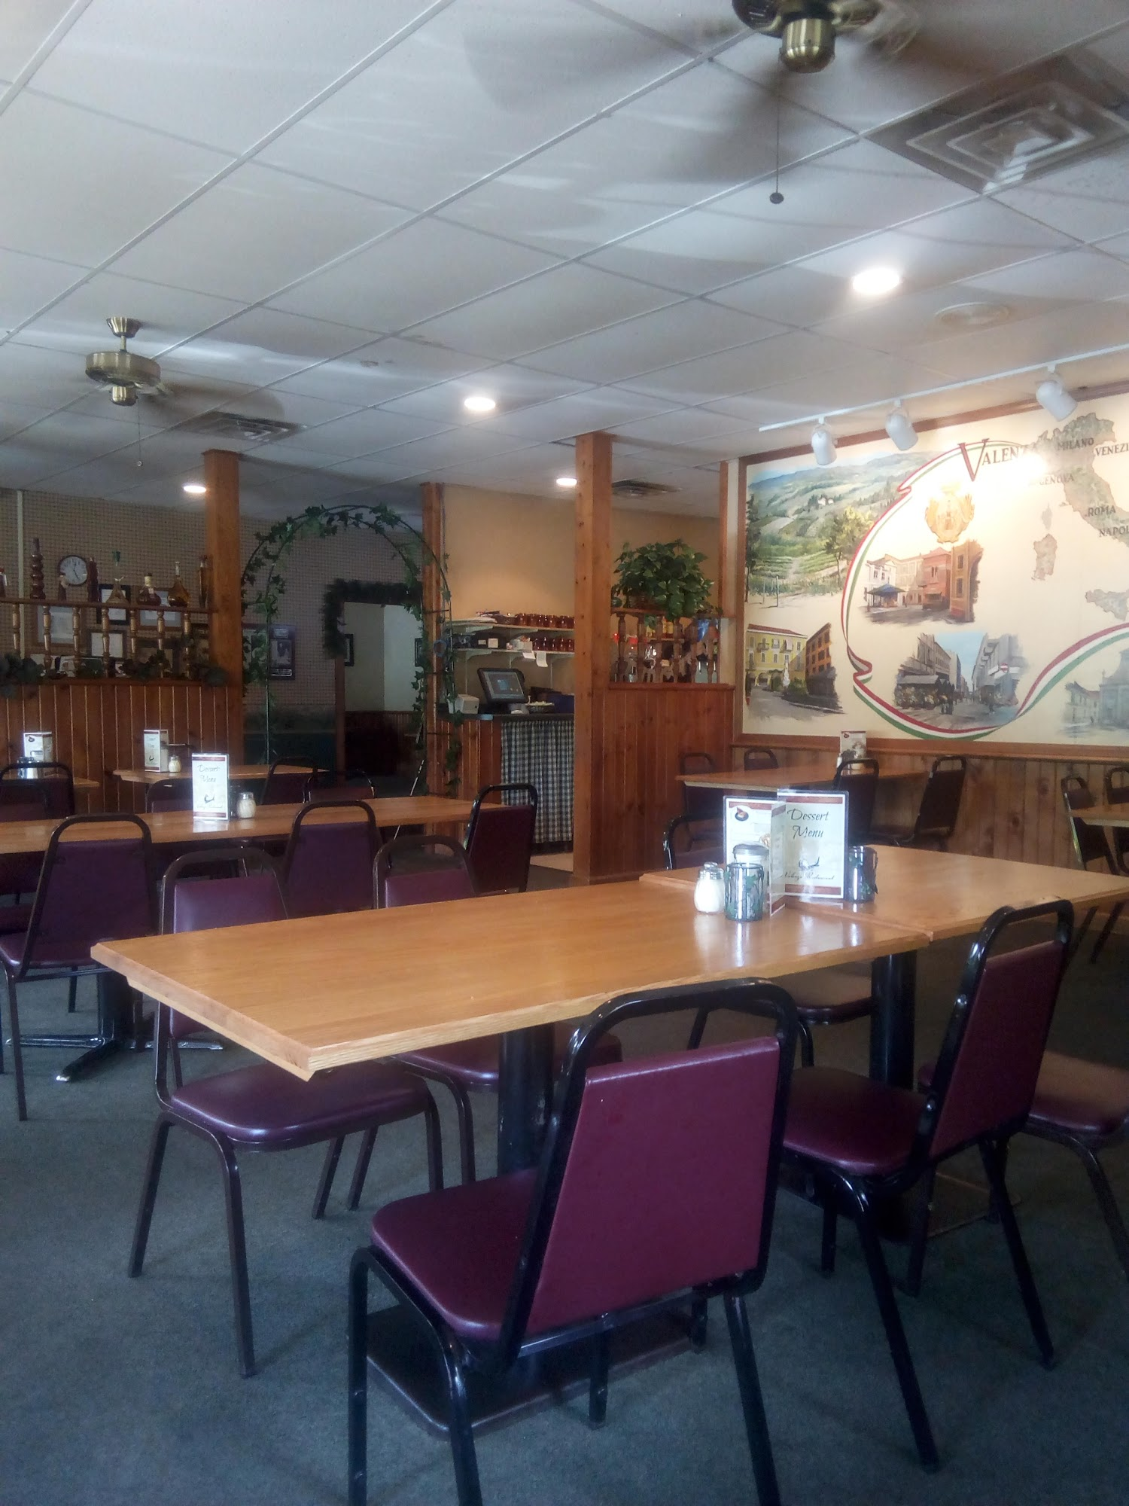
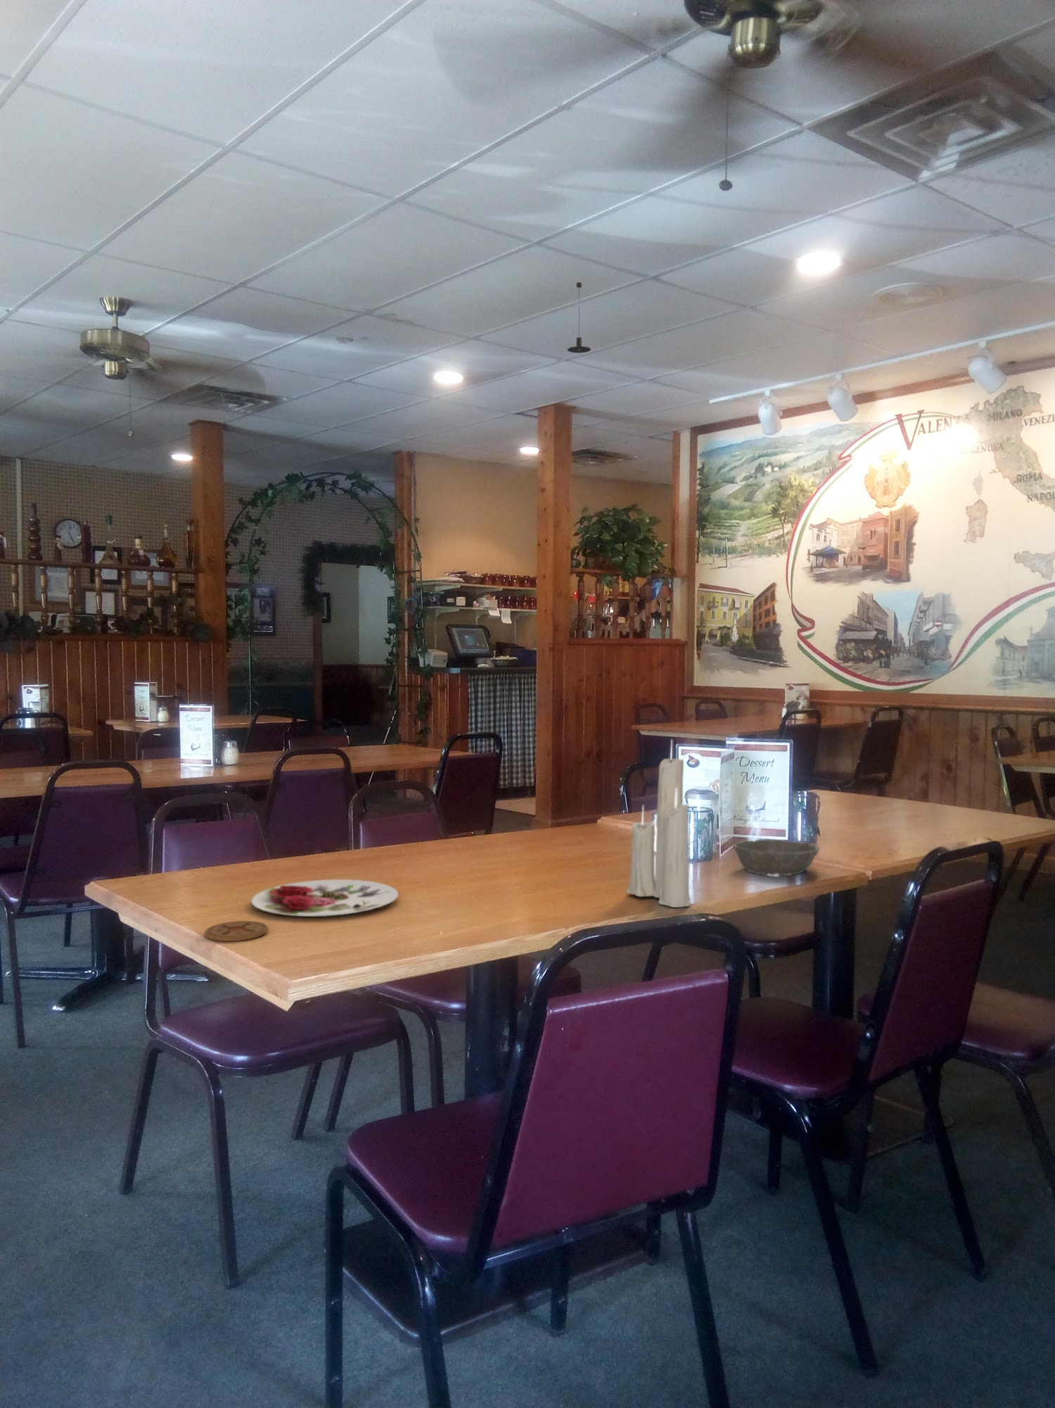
+ plate (326, 896)
+ pendant light (578, 316)
+ coaster (236, 930)
+ candle (665, 815)
+ bowl (776, 857)
